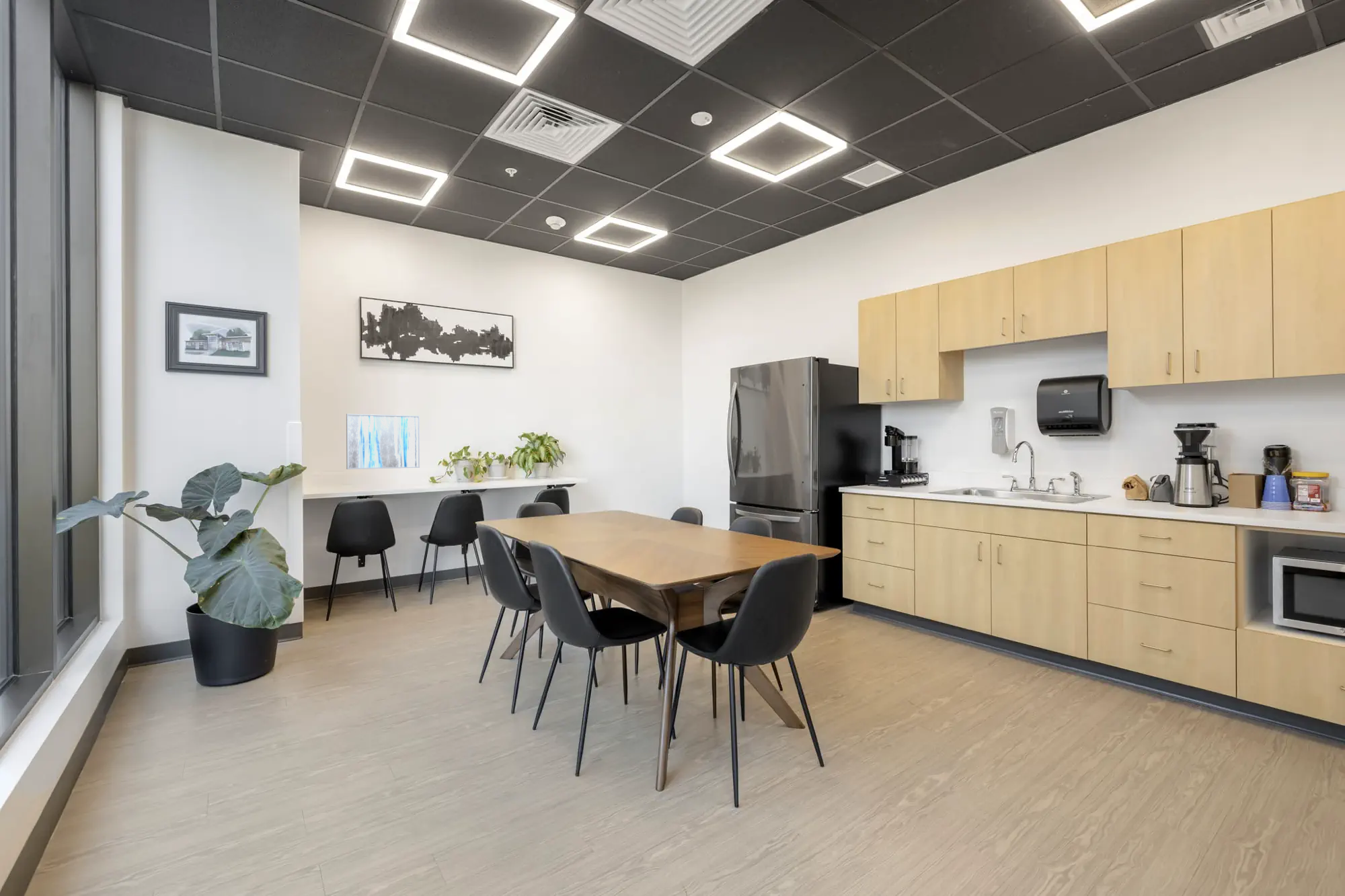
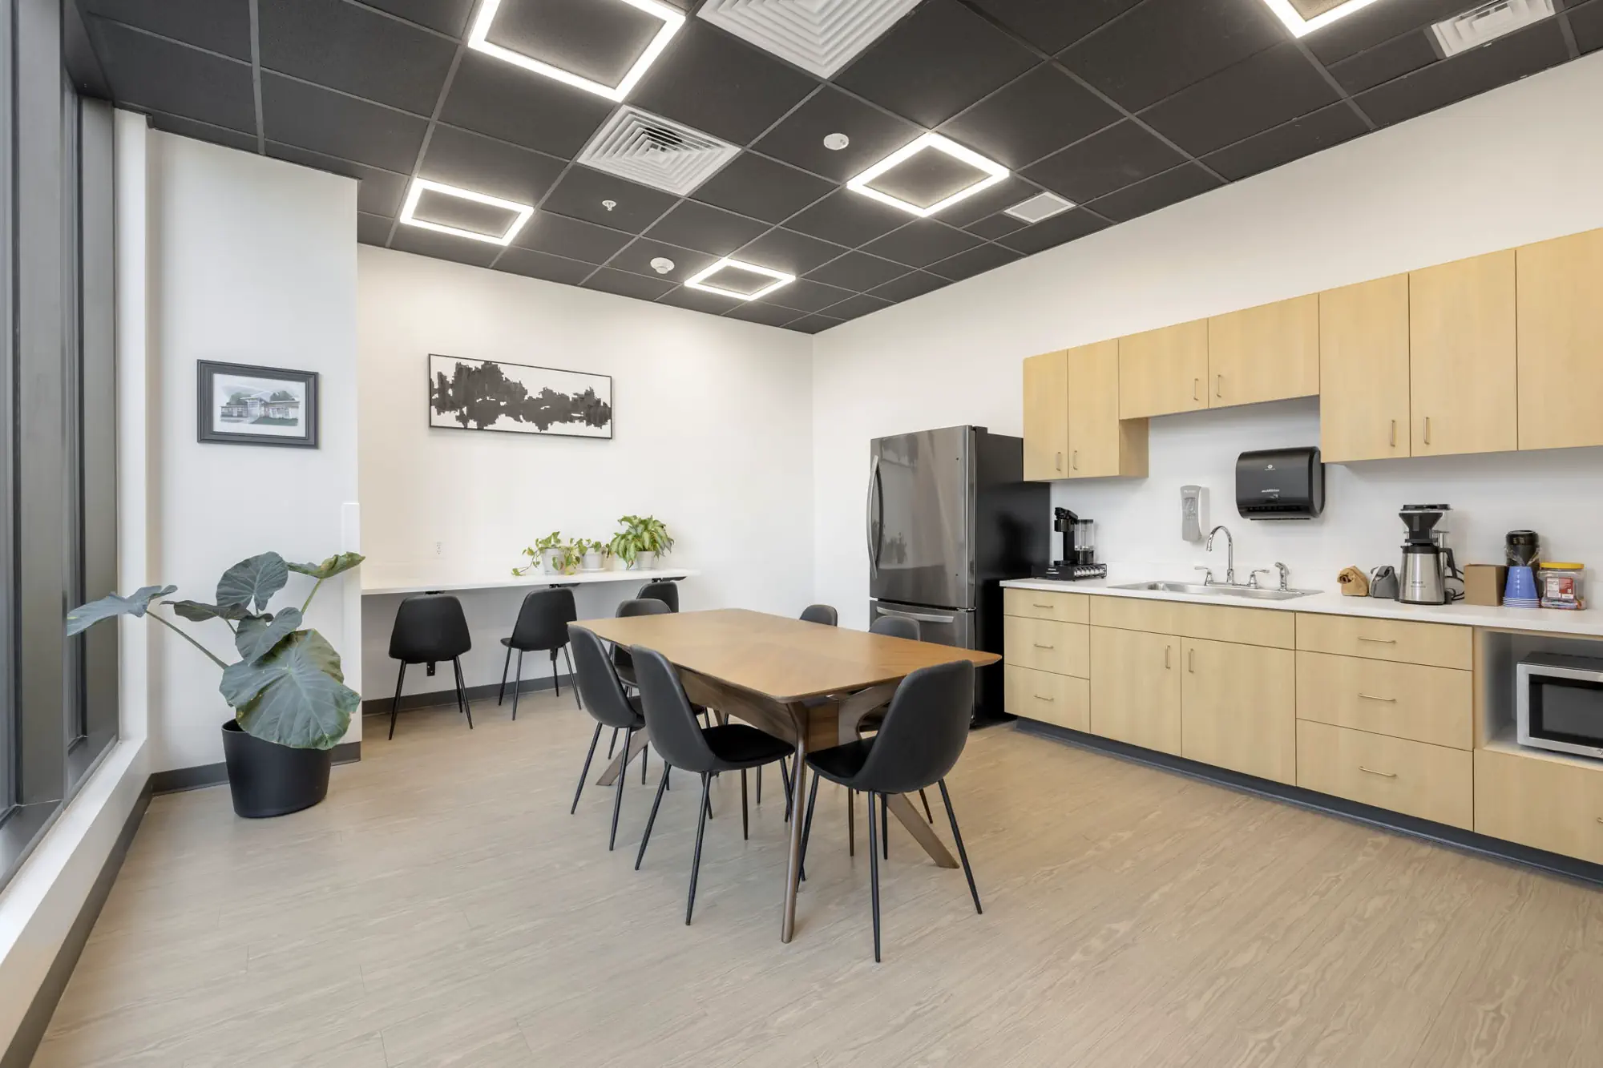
- wall art (384, 442)
